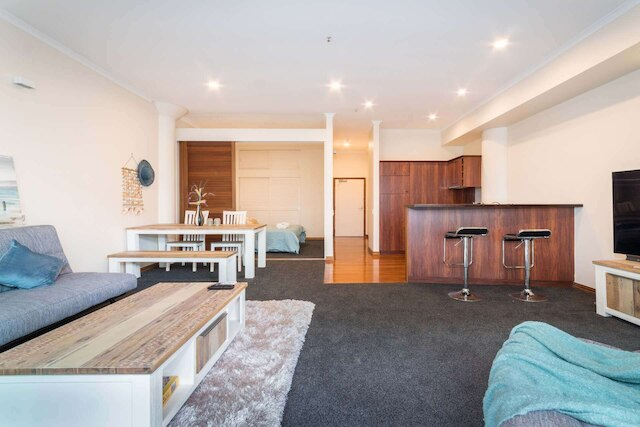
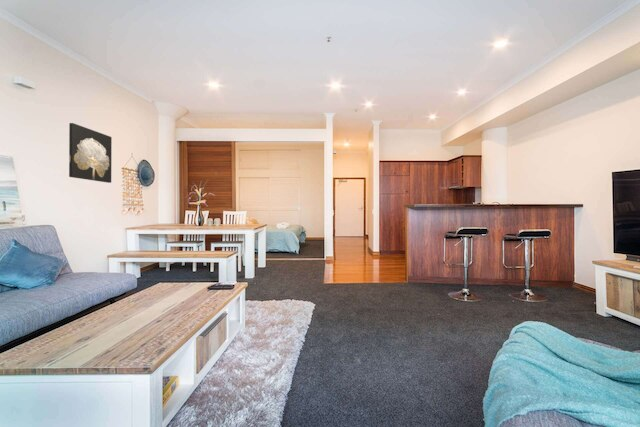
+ wall art (91, 155)
